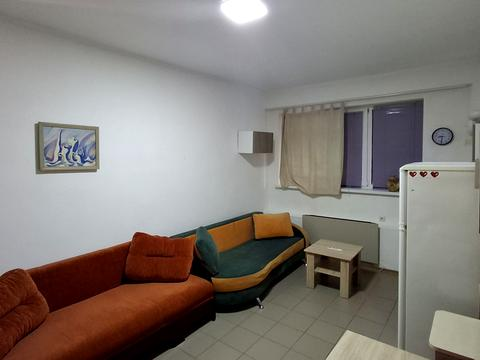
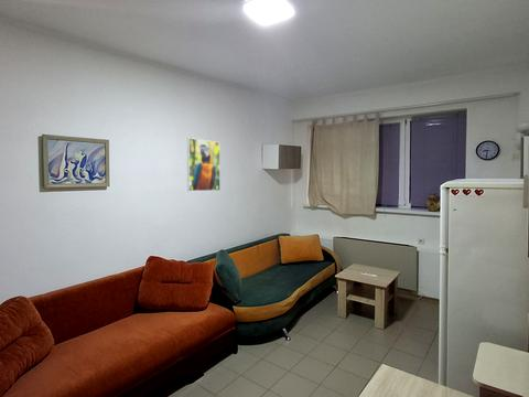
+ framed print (204, 165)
